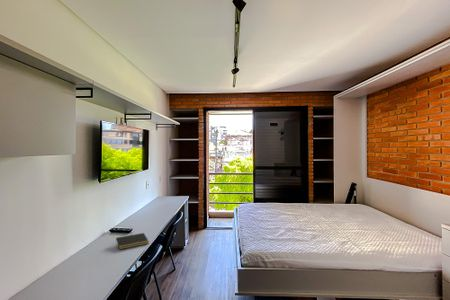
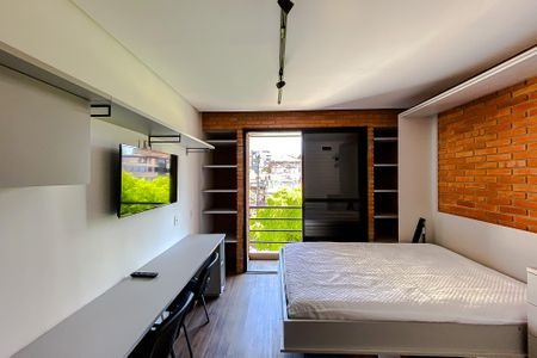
- notepad (132, 240)
